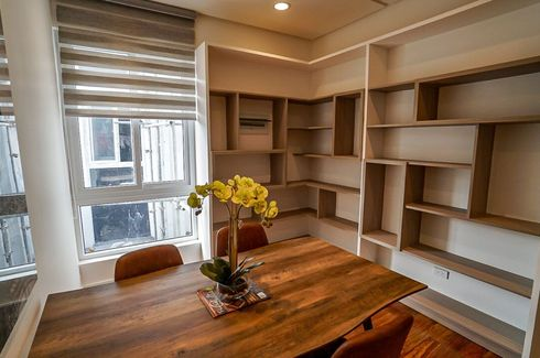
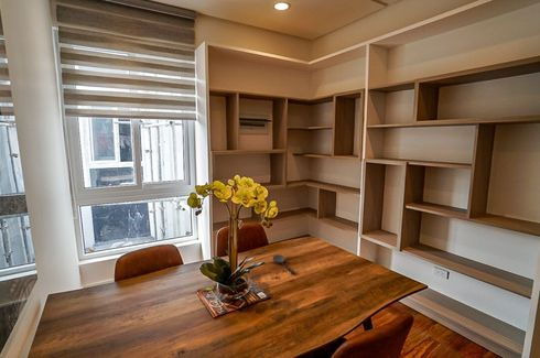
+ spoon (283, 263)
